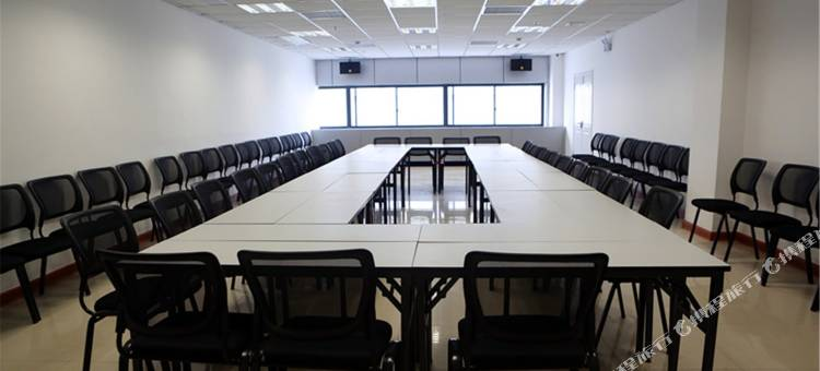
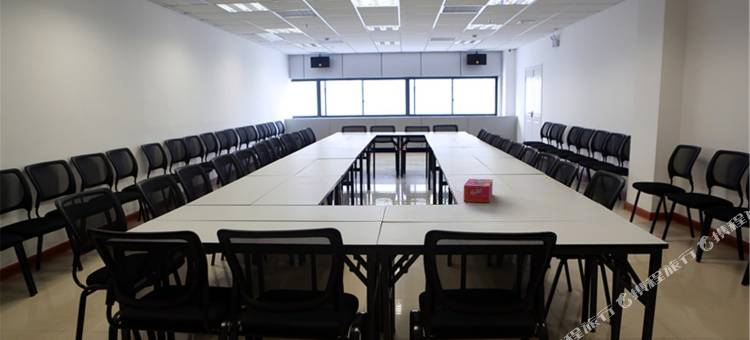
+ tissue box (478, 190)
